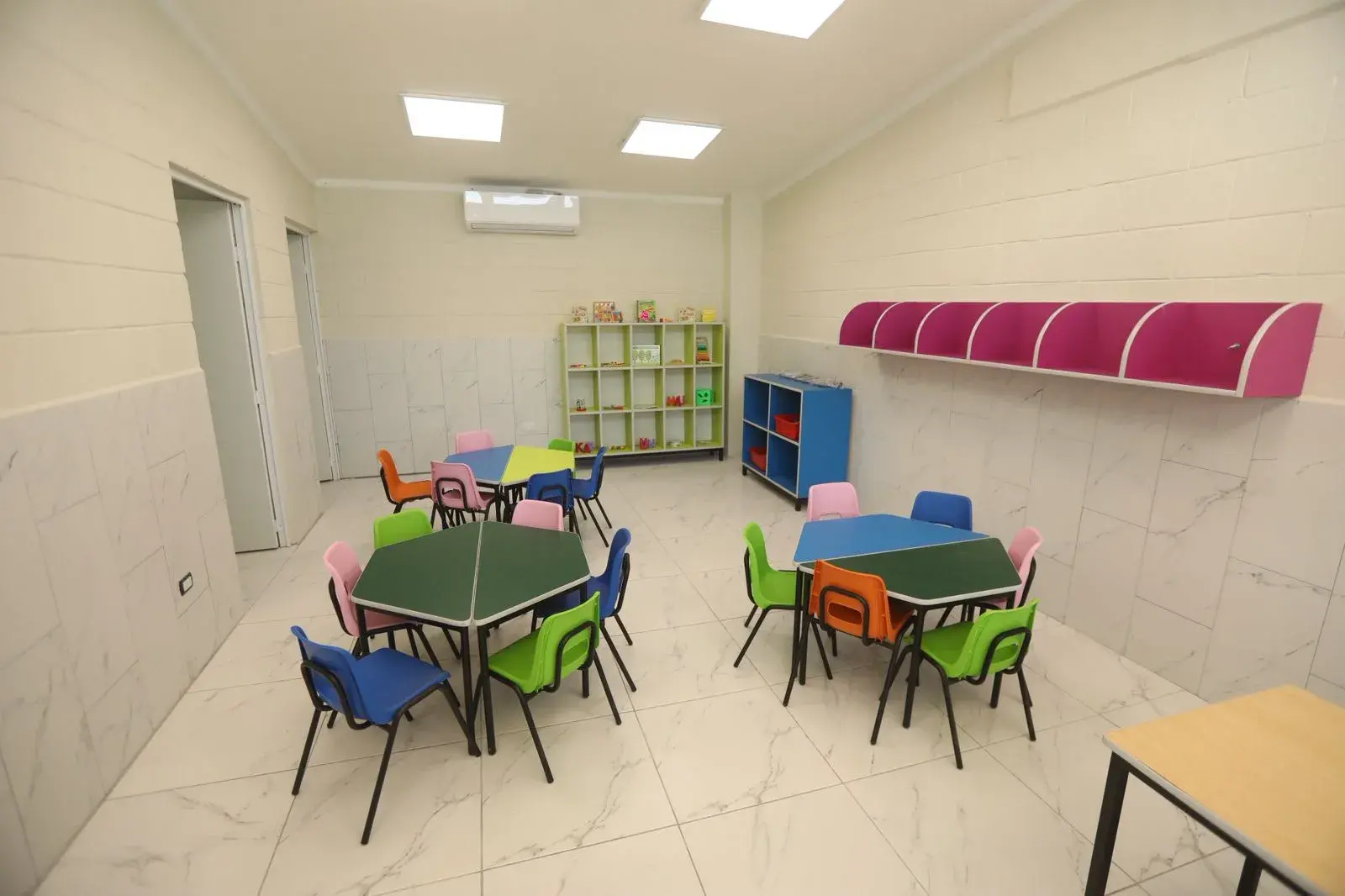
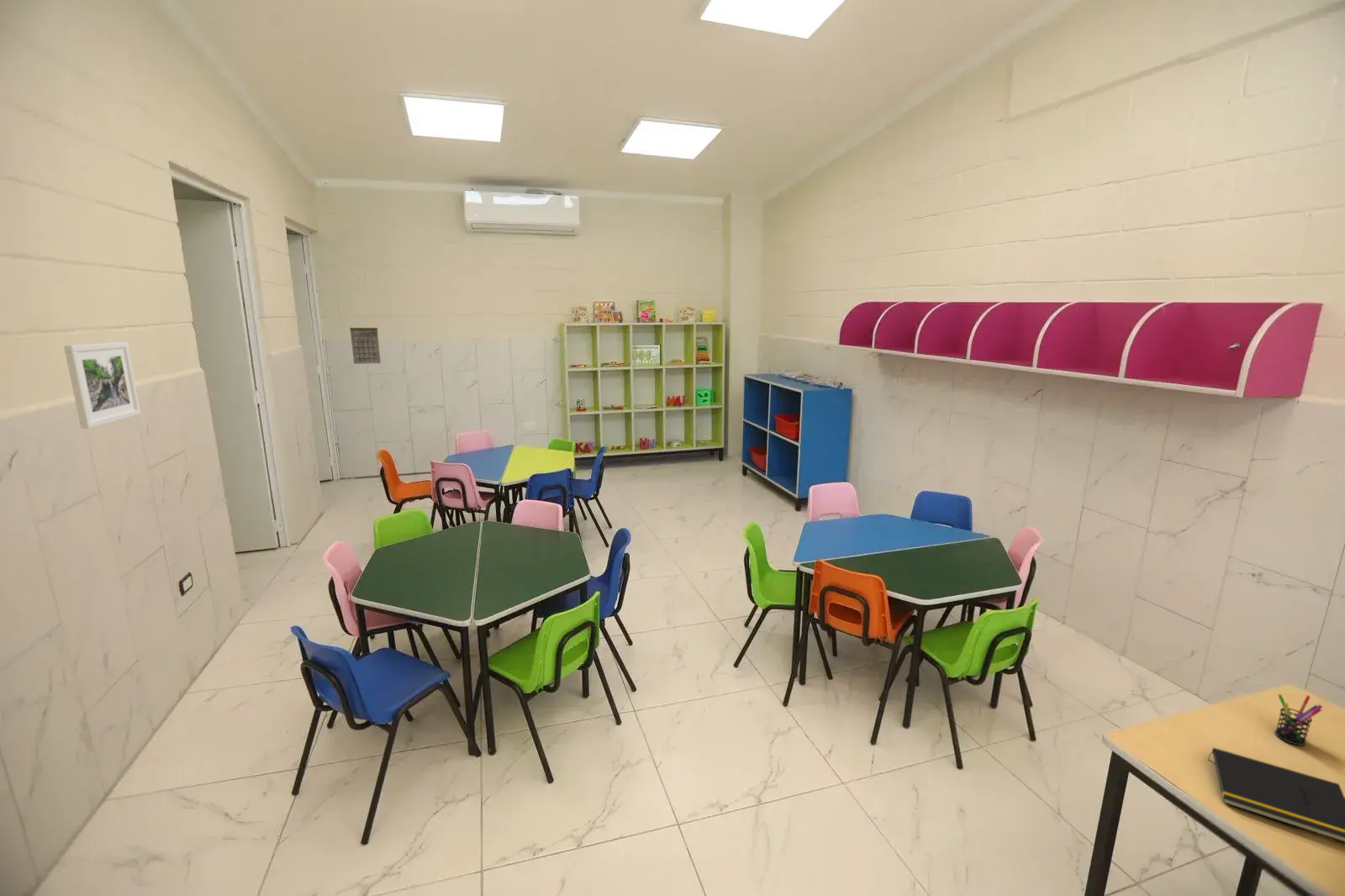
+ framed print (105, 382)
+ pen holder (1294, 714)
+ calendar (365, 341)
+ notepad (1281, 793)
